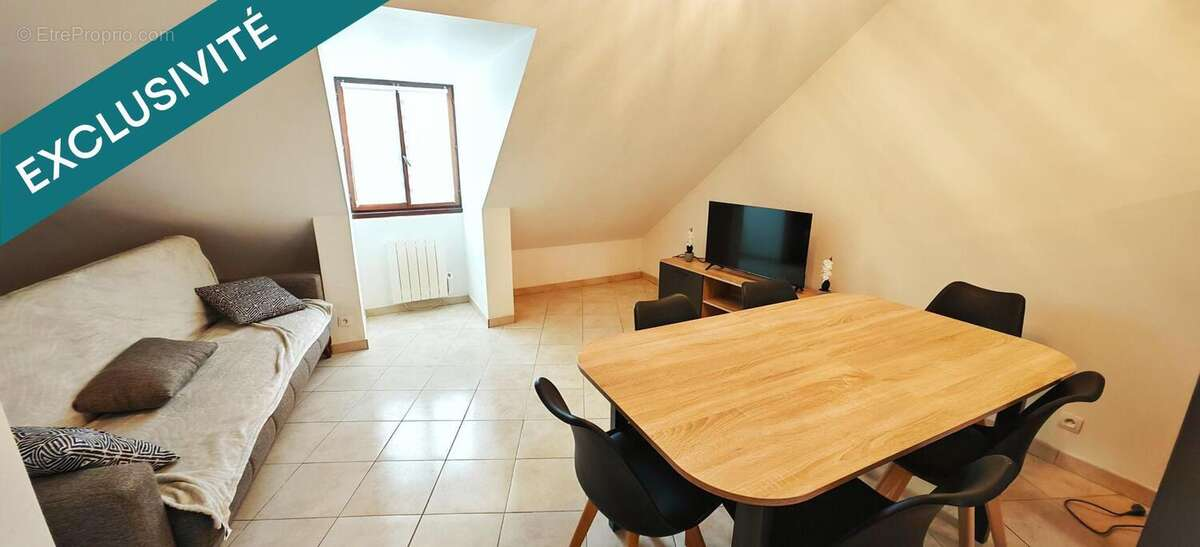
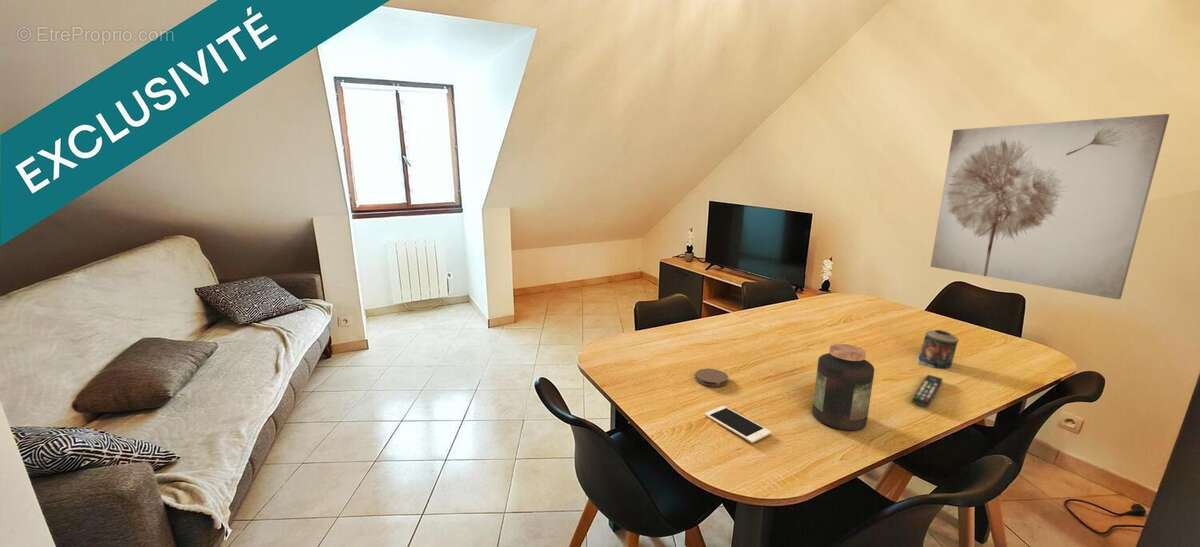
+ wall art (1027, 204)
+ coaster (711, 377)
+ candle (934, 347)
+ jar (843, 384)
+ cell phone (736, 423)
+ remote control (928, 389)
